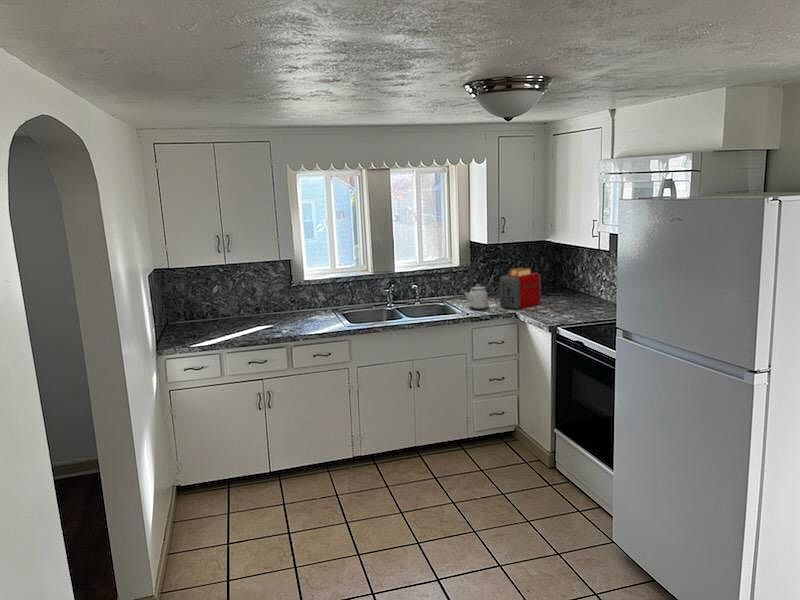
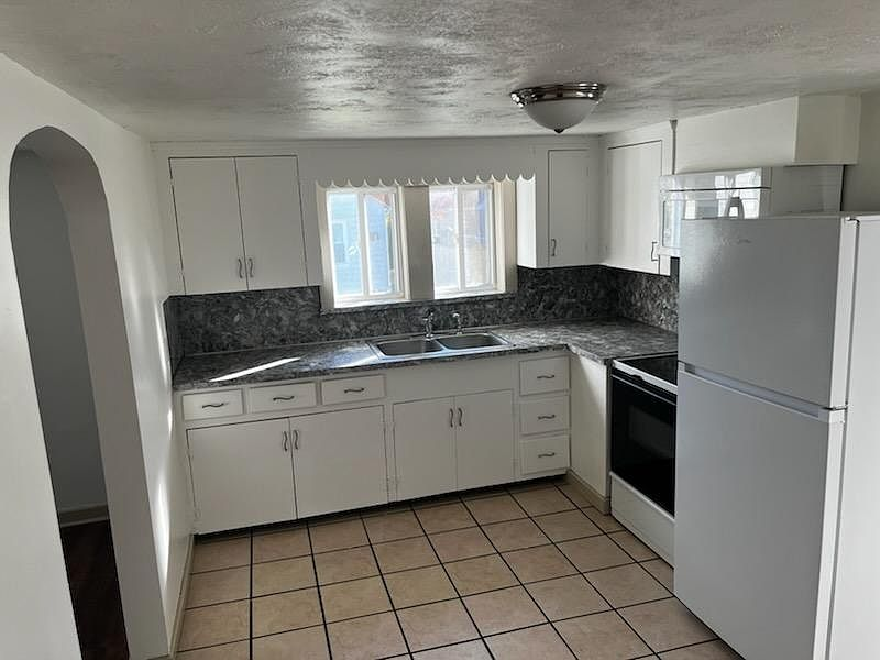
- kettle (475, 292)
- toaster (520, 287)
